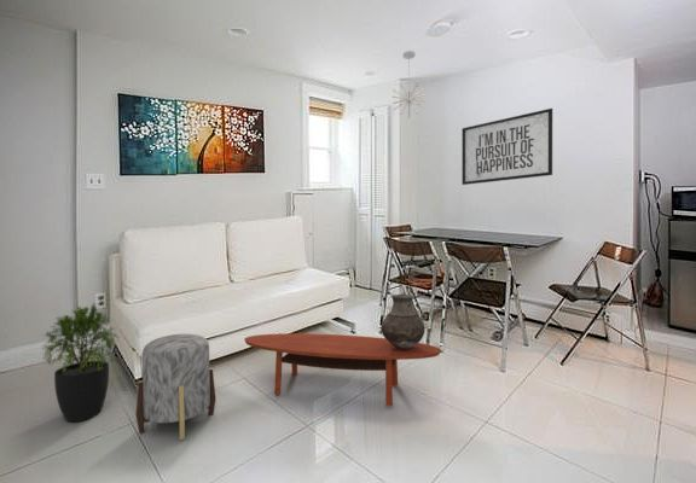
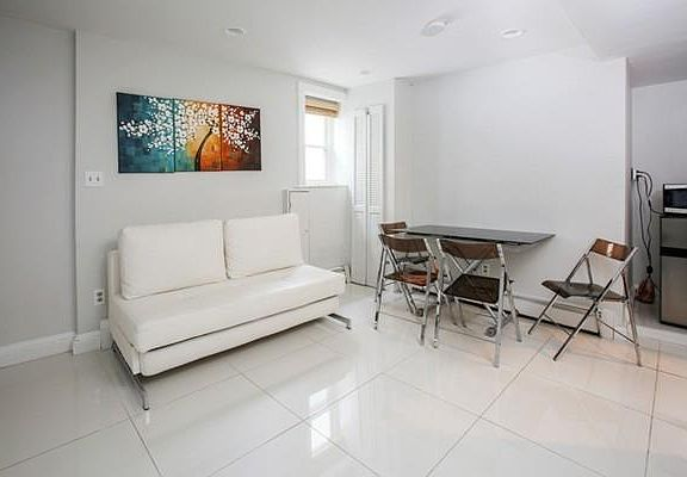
- mirror (503, 150)
- stool (178, 379)
- coffee table (337, 366)
- potted plant (80, 360)
- pendant light (408, 85)
- vase (402, 321)
